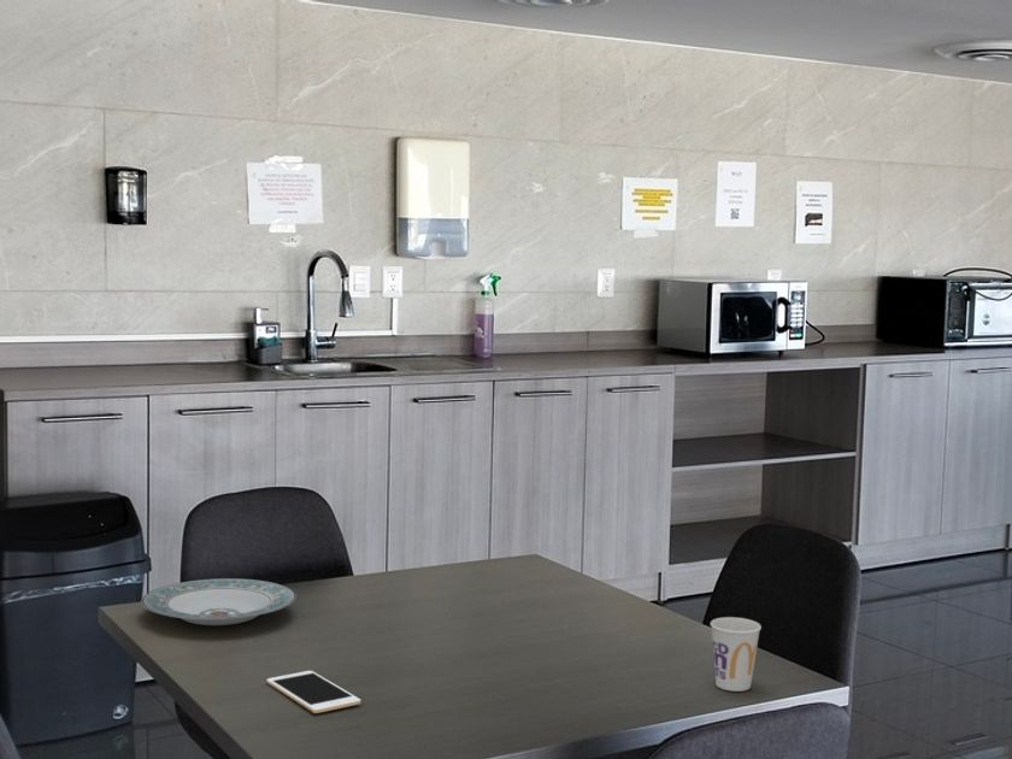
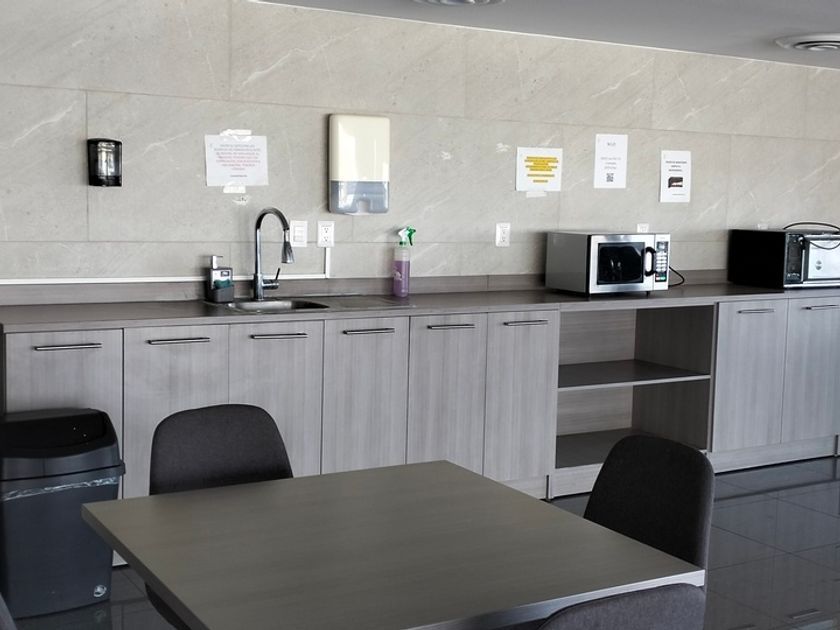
- cell phone (312, 690)
- cup (734, 654)
- plate (219, 606)
